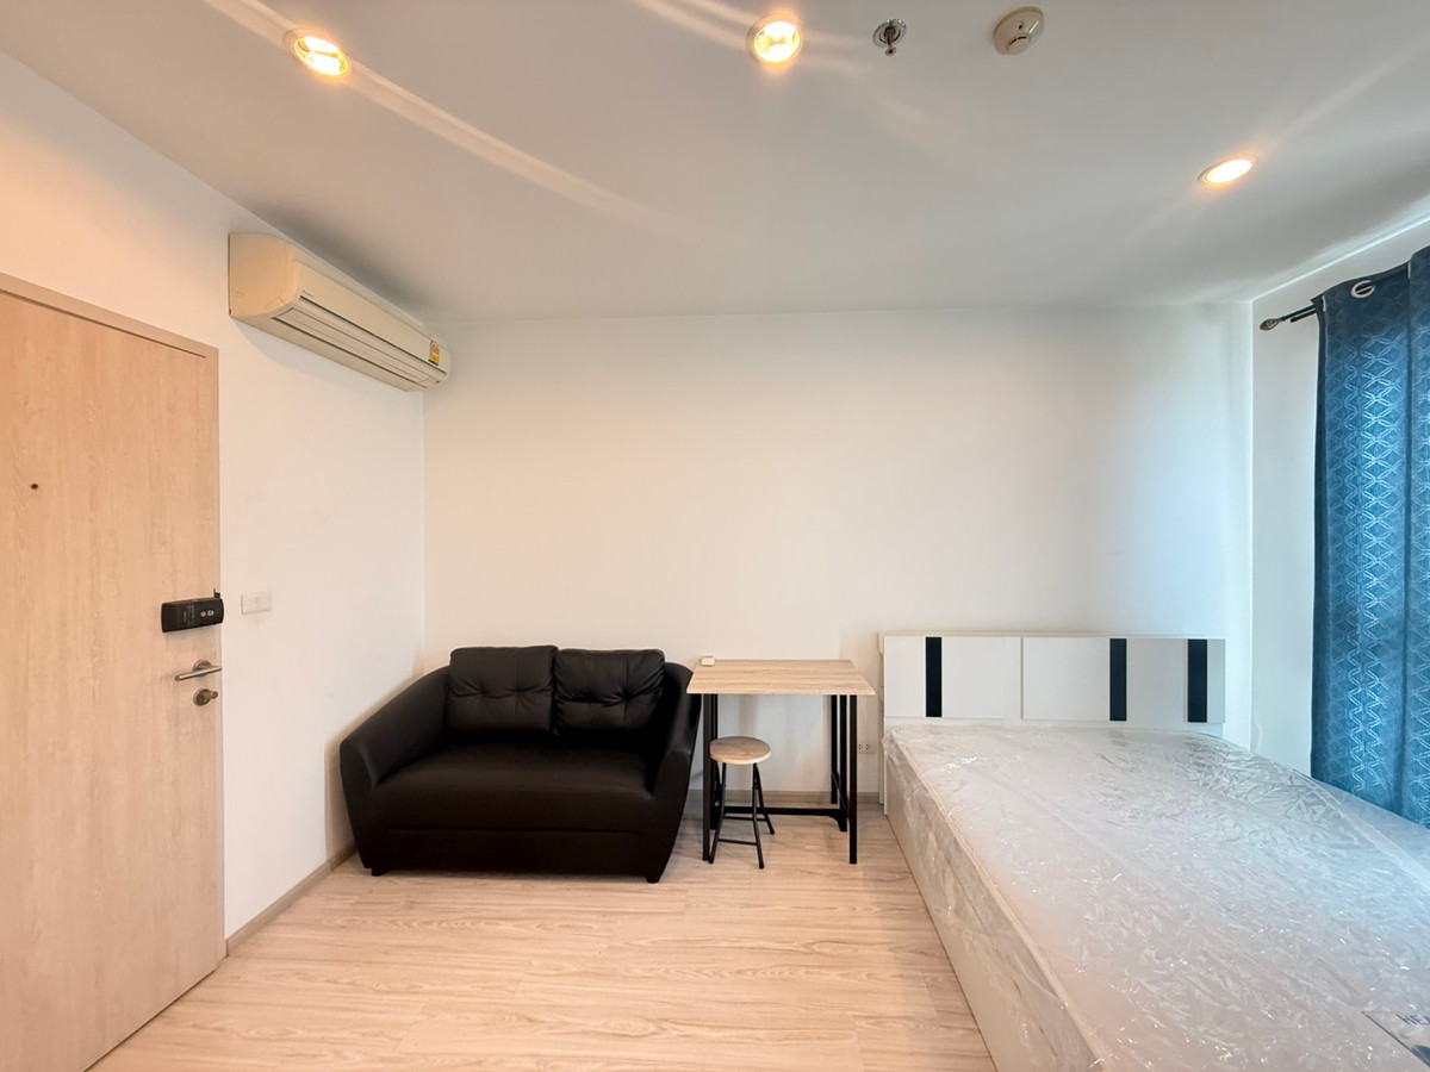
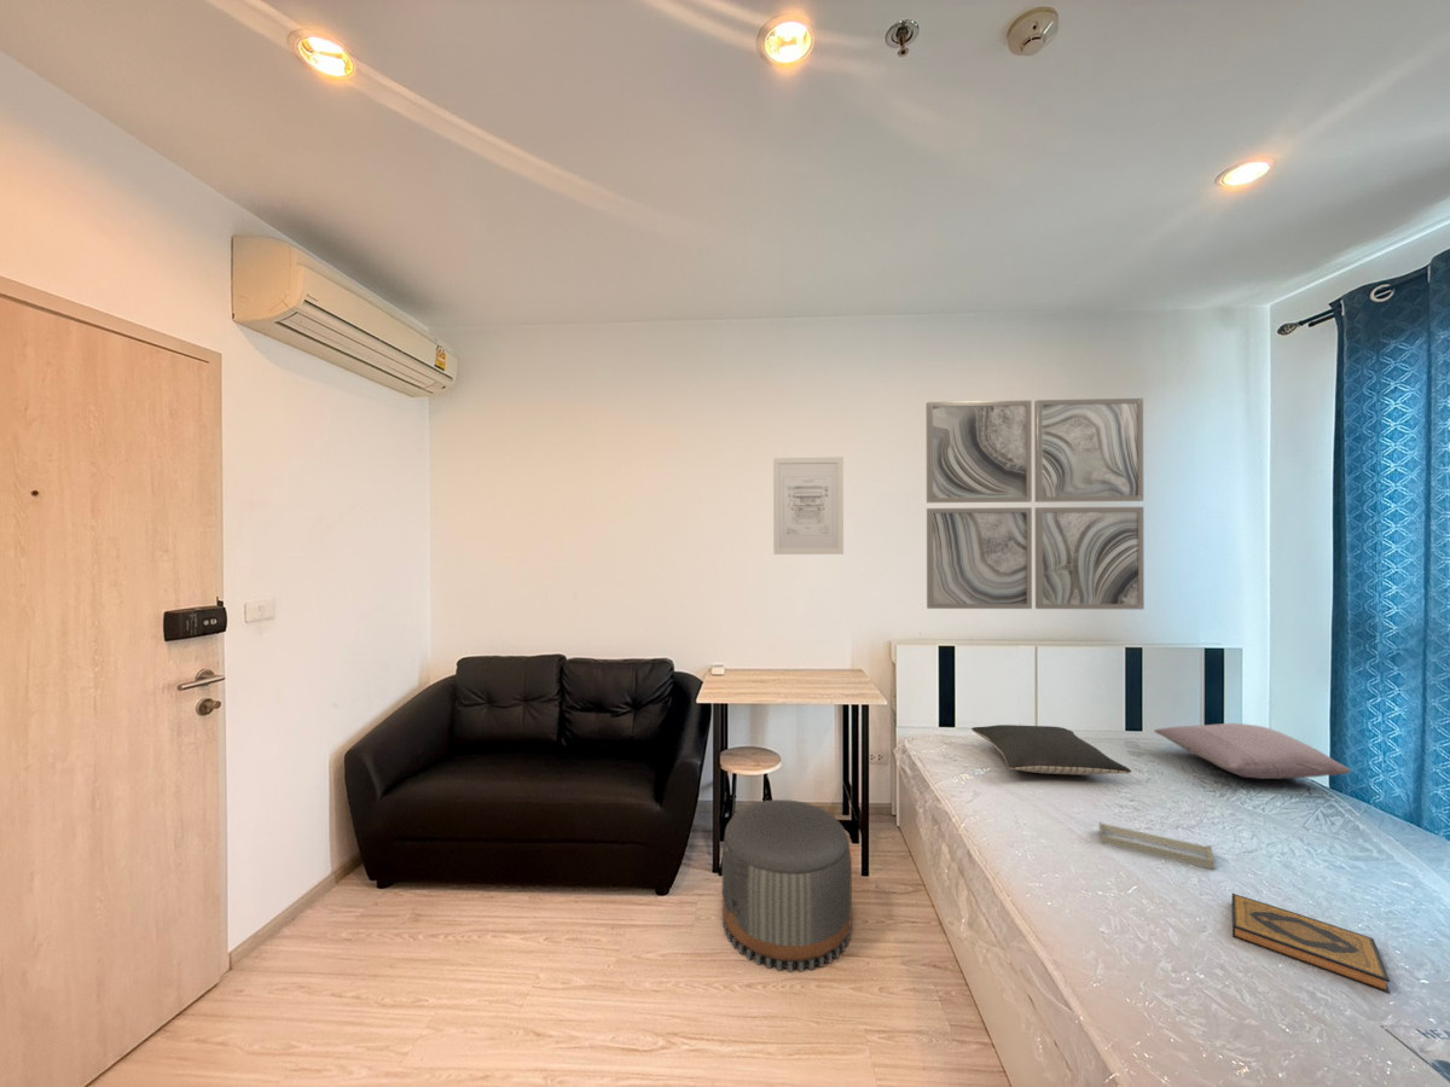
+ pillow (1043, 748)
+ wall art (1031, 507)
+ wall art (807, 505)
+ tray (1153, 841)
+ hardback book (1301, 937)
+ pillow (1242, 749)
+ pouf (785, 868)
